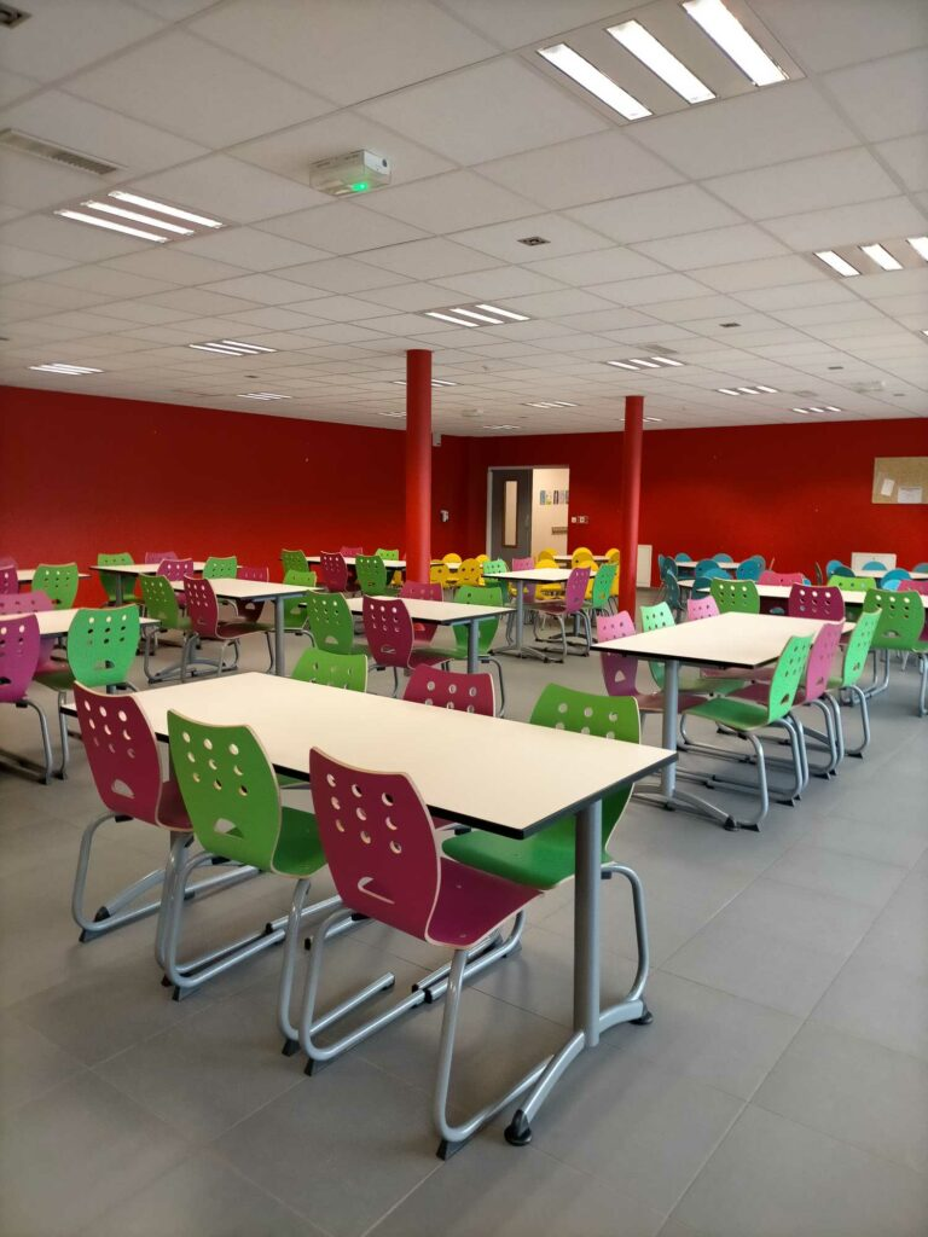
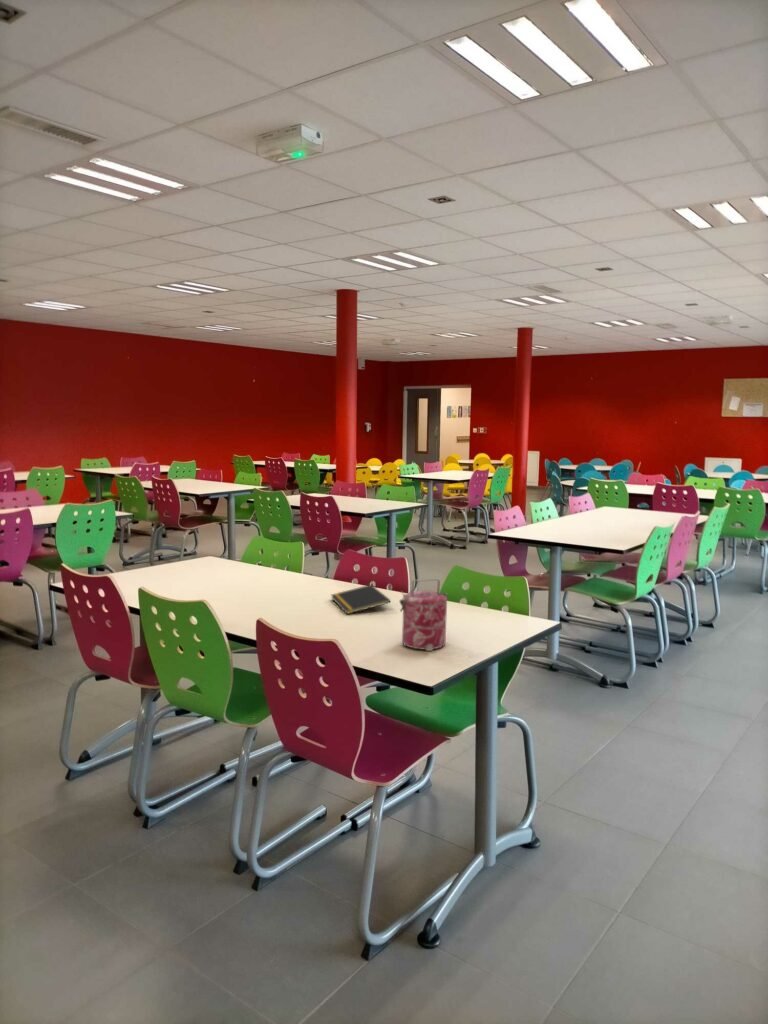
+ tiffin carrier (423, 612)
+ notepad (359, 598)
